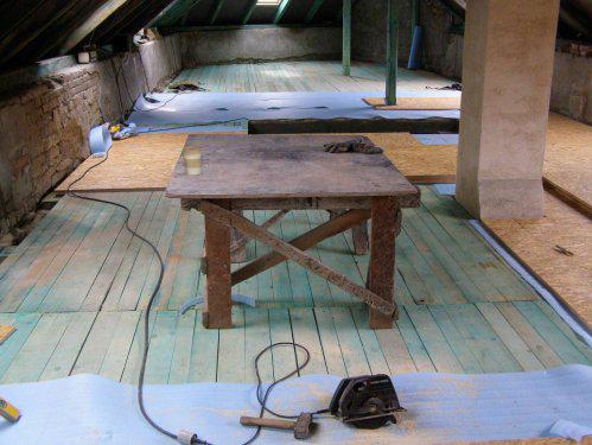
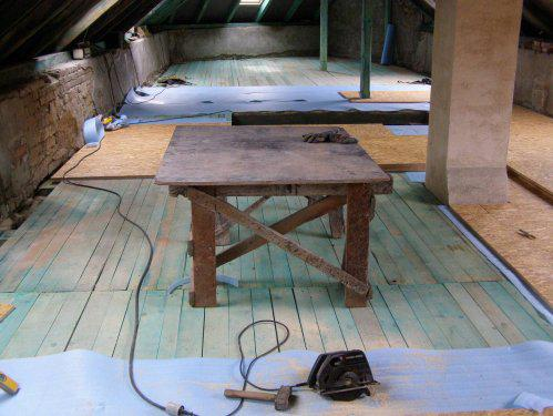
- coffee cup (192, 160)
